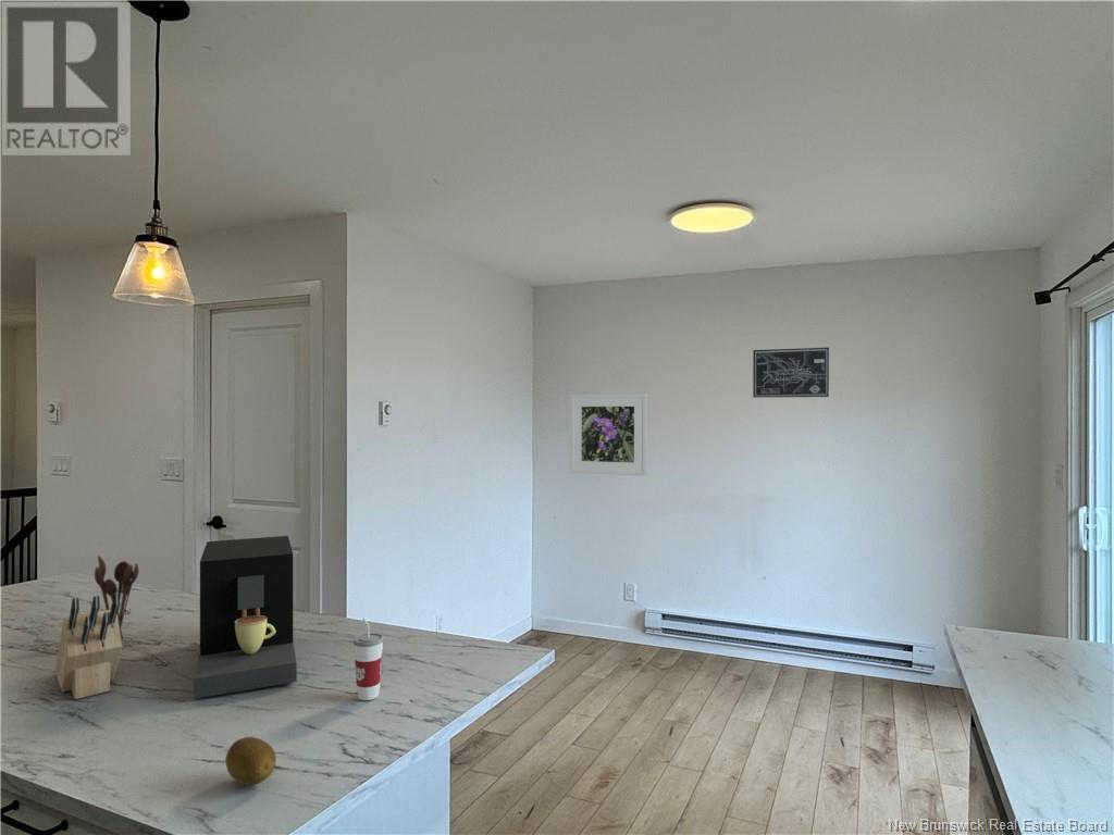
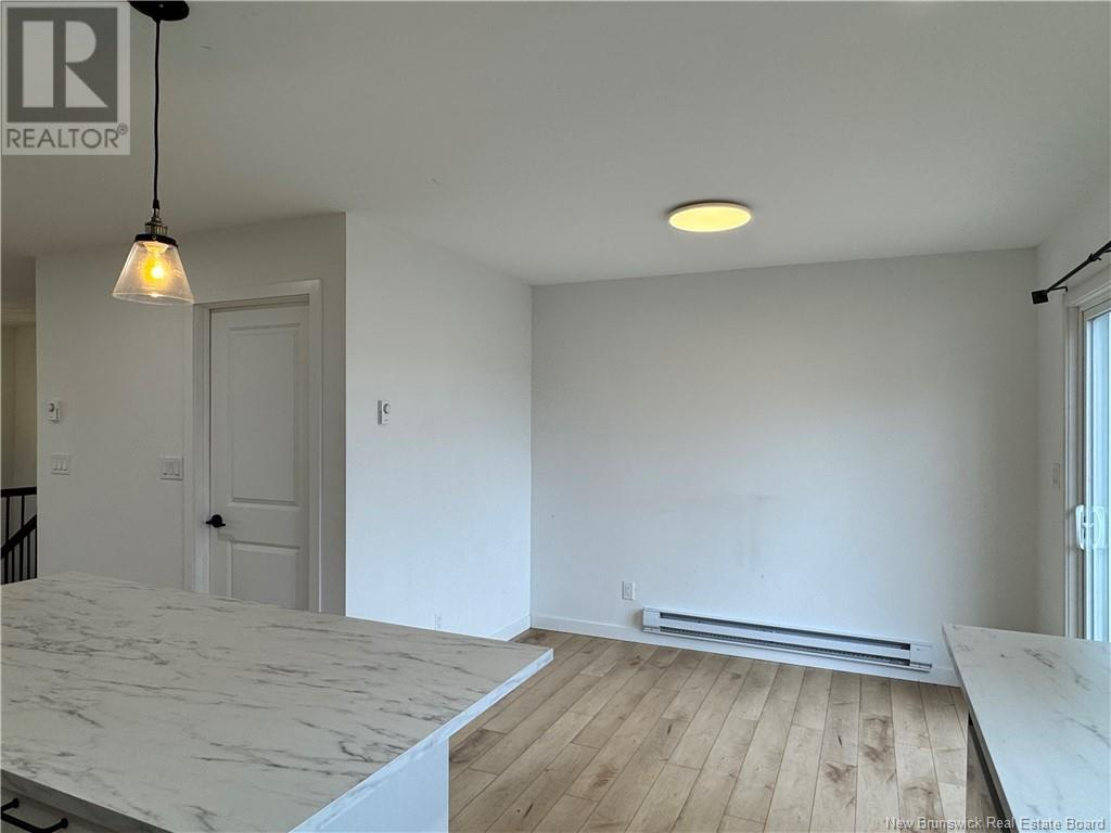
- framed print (607, 434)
- wall art (790, 373)
- coffee maker (247, 607)
- cup (368, 657)
- fruit (250, 760)
- utensil holder (112, 597)
- knife block (88, 635)
